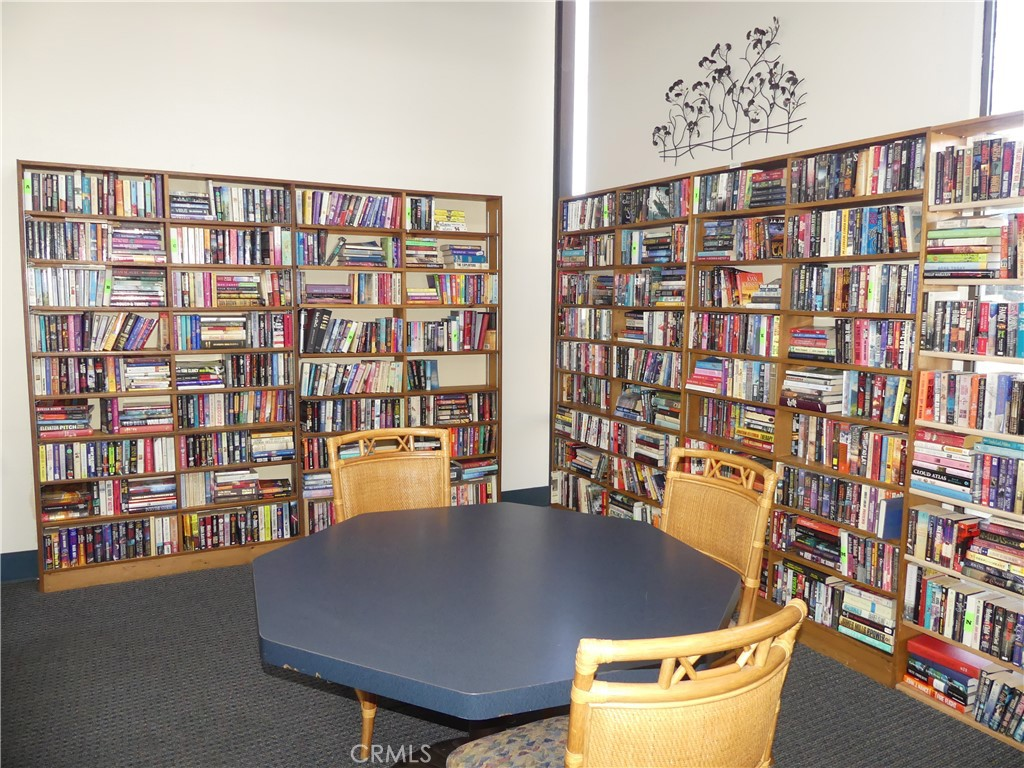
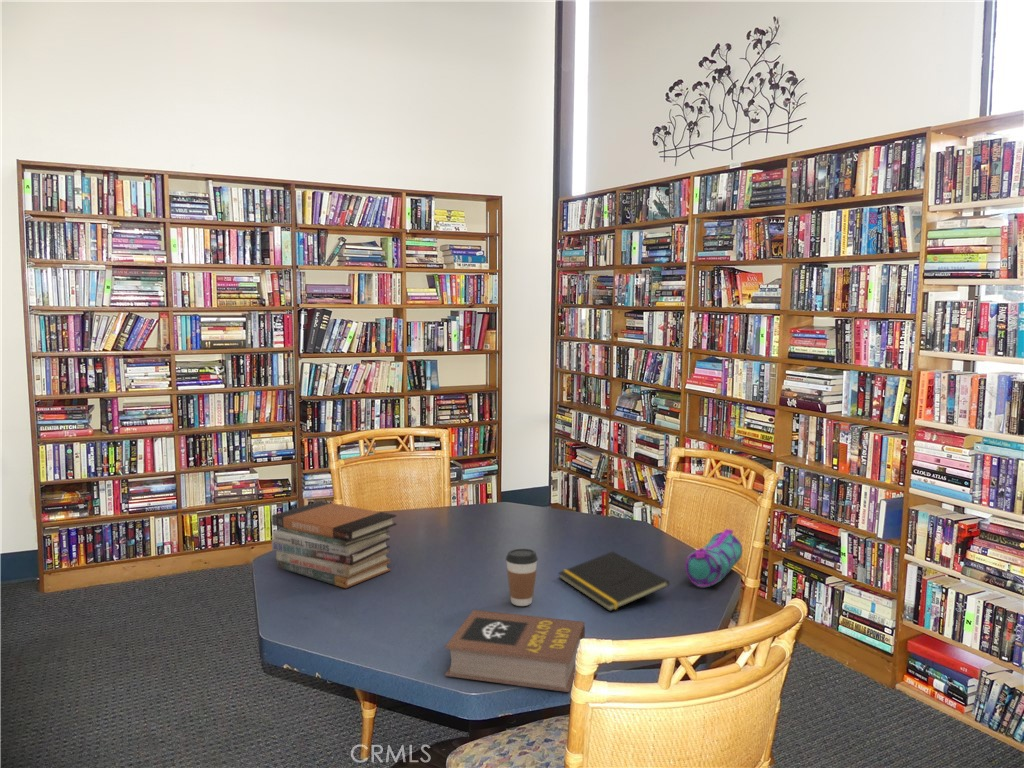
+ book (512, 645)
+ book stack (333, 541)
+ pencil case (715, 557)
+ coffee cup (521, 577)
+ notepad (611, 578)
